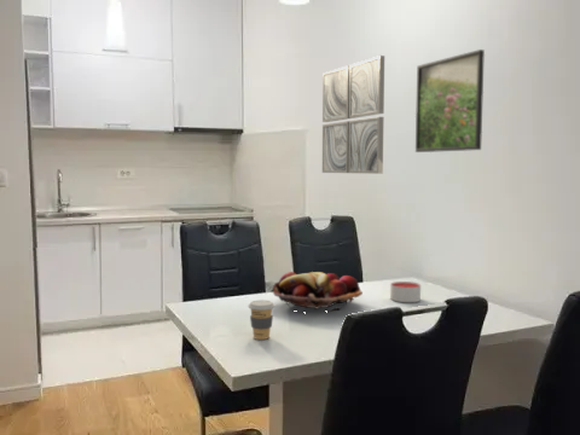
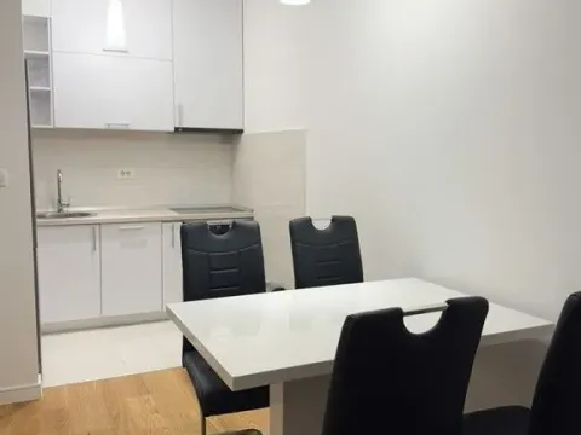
- candle (405, 291)
- wall art (350, 121)
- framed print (447, 104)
- coffee cup (261, 319)
- fruit basket (317, 289)
